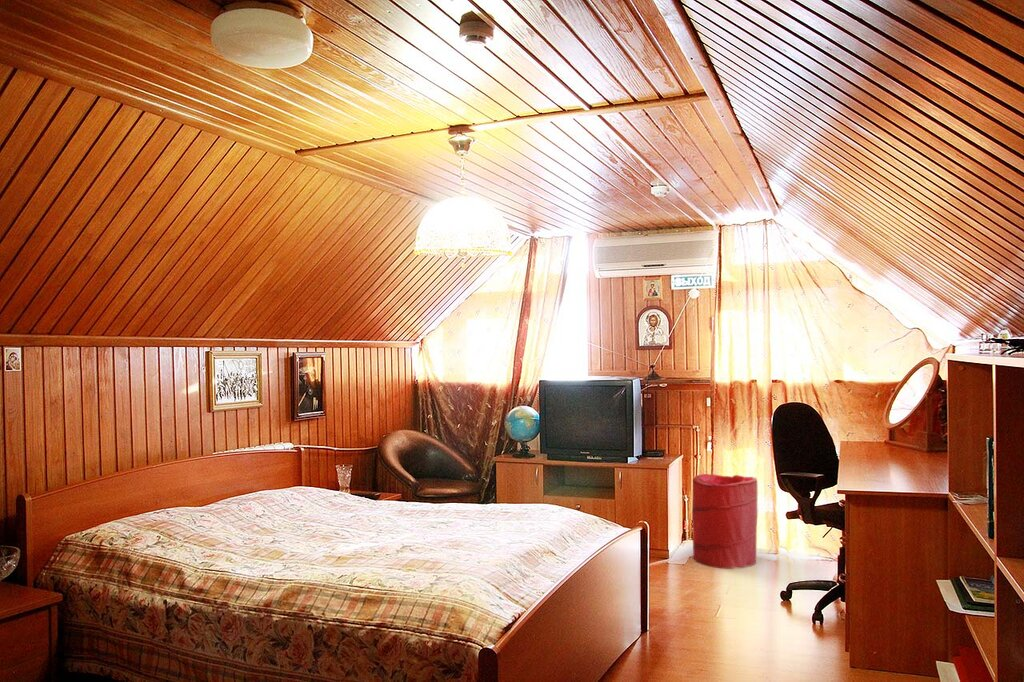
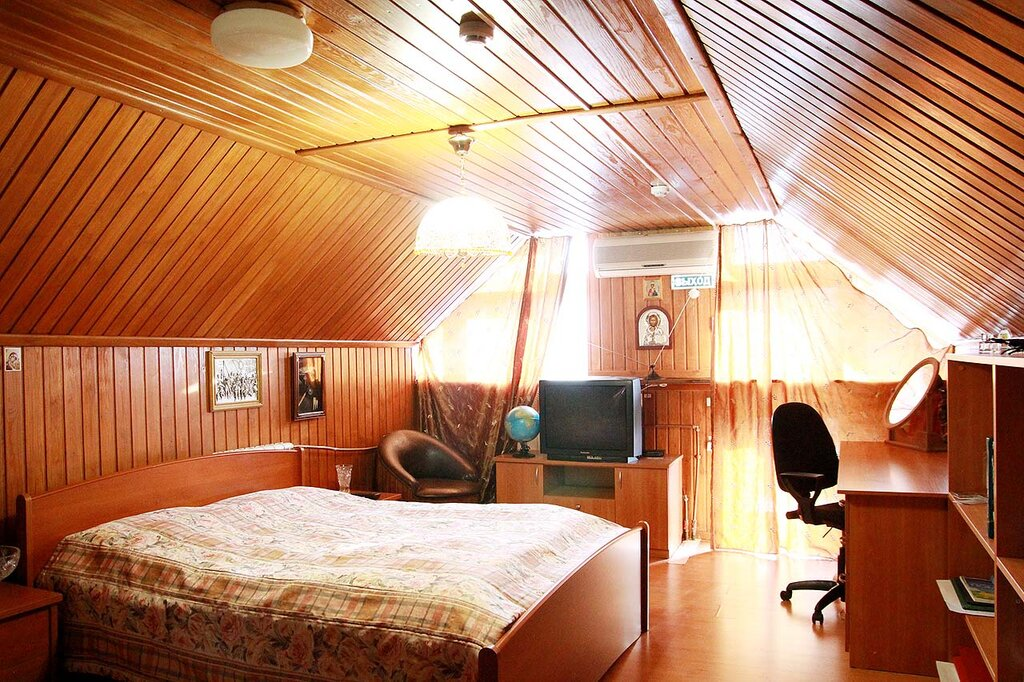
- laundry hamper (724, 517)
